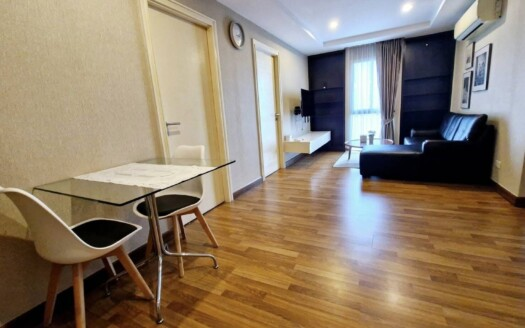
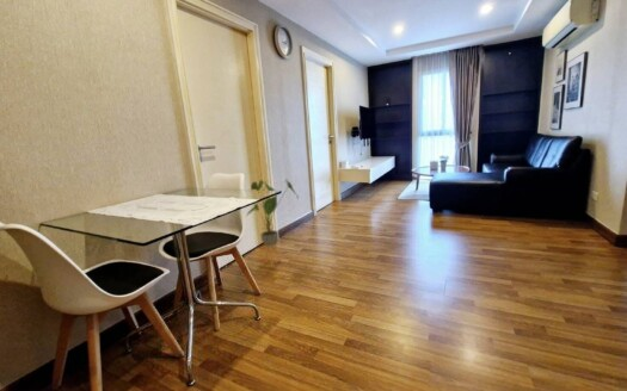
+ house plant (269, 221)
